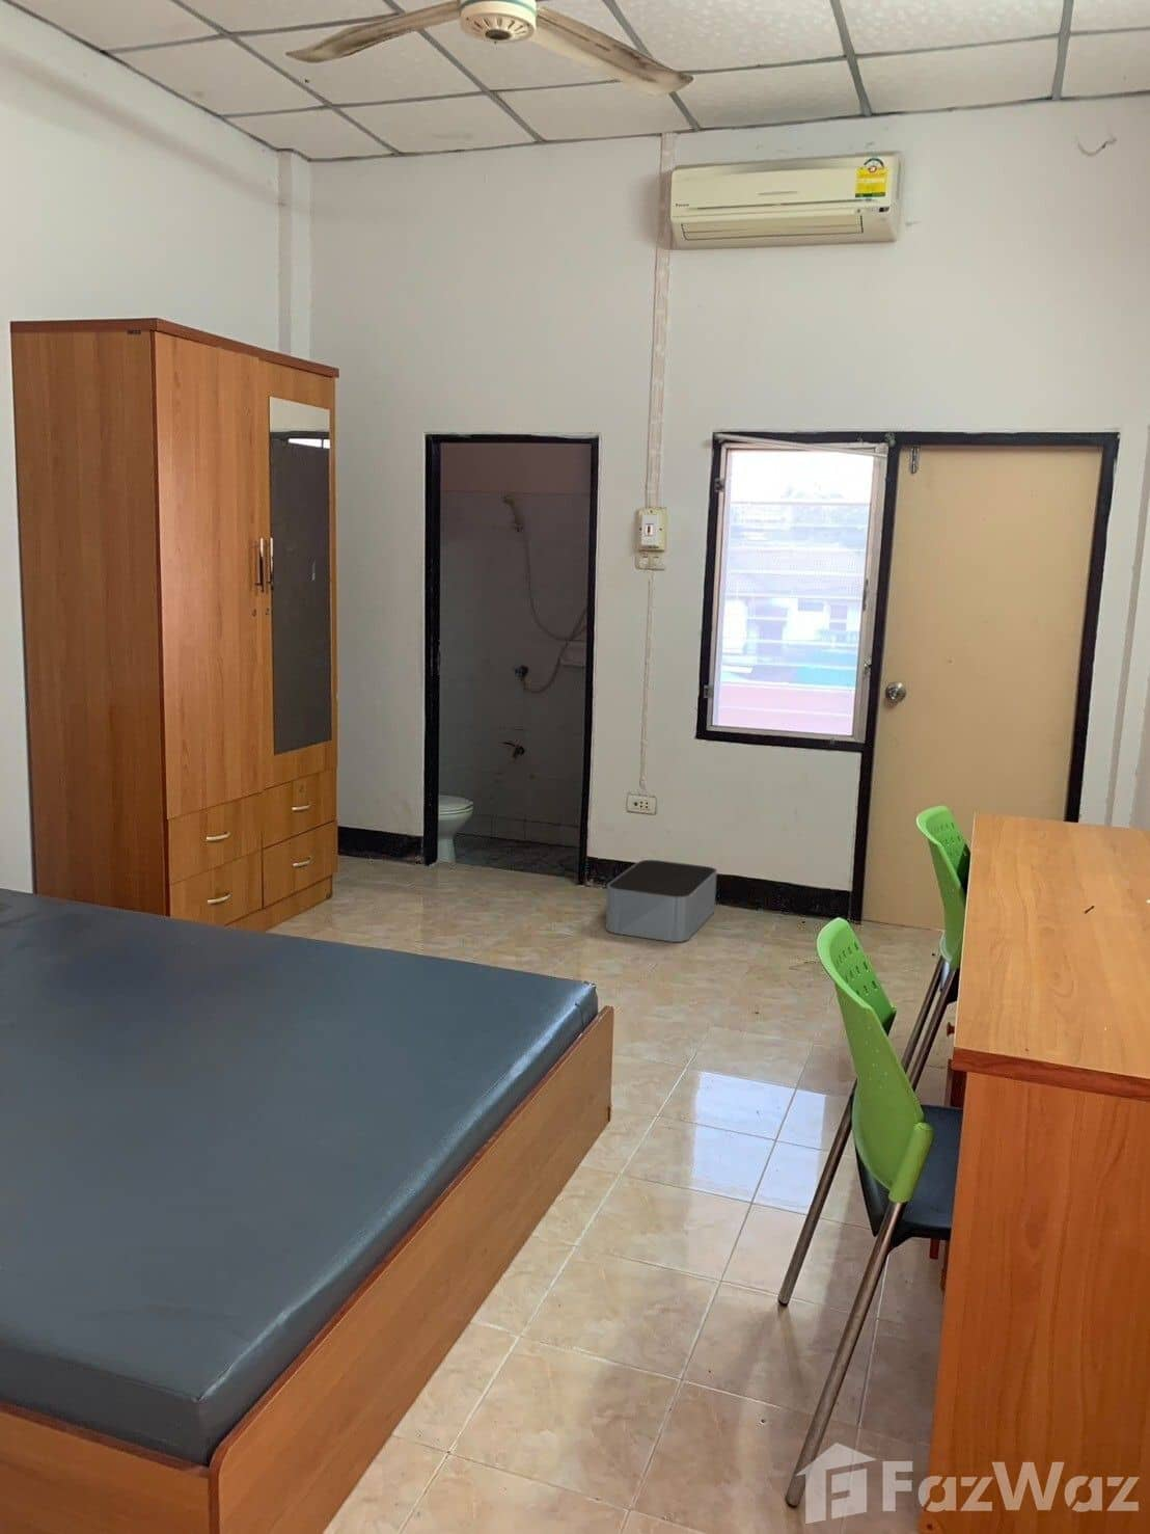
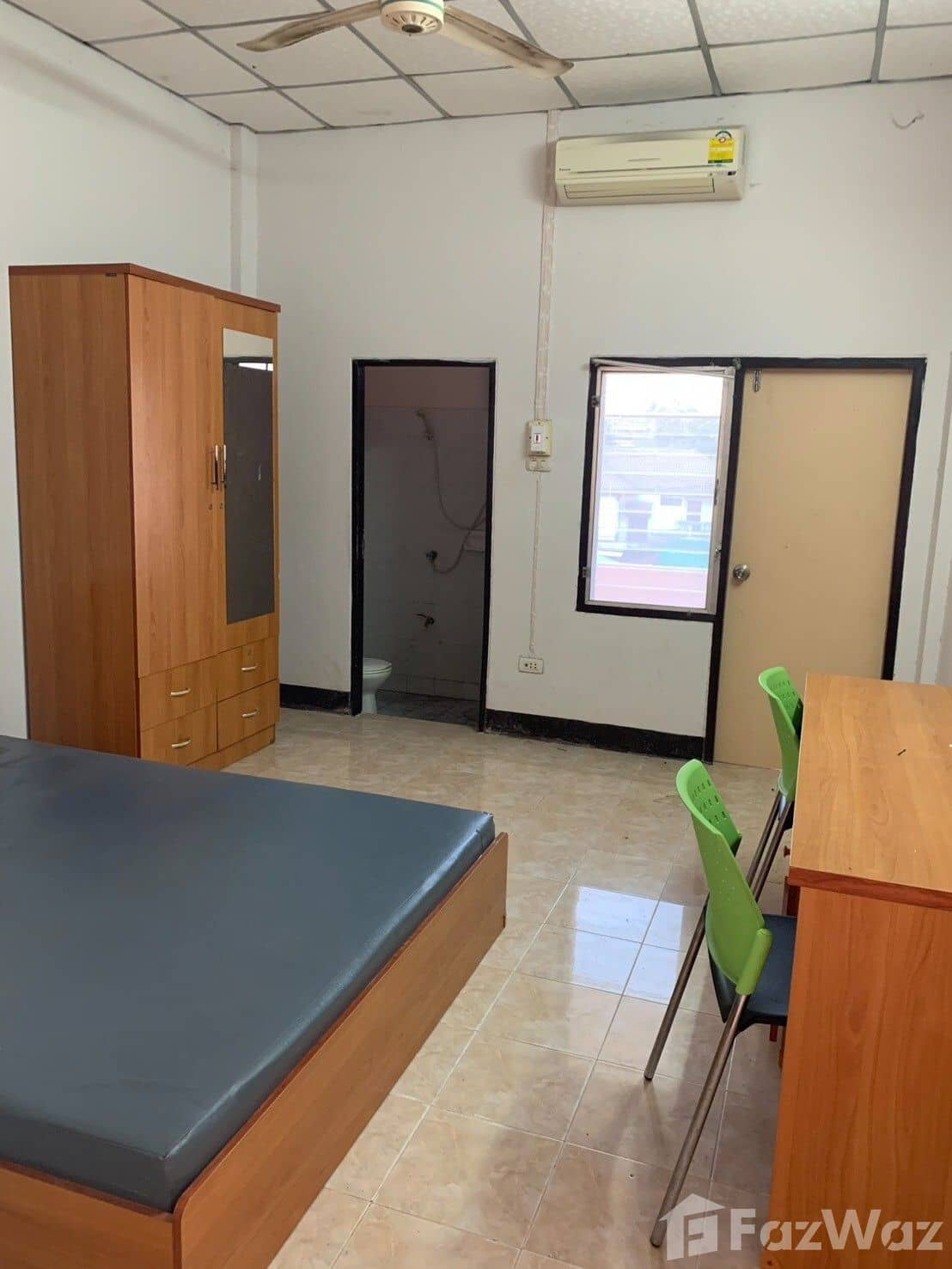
- storage bin (662, 898)
